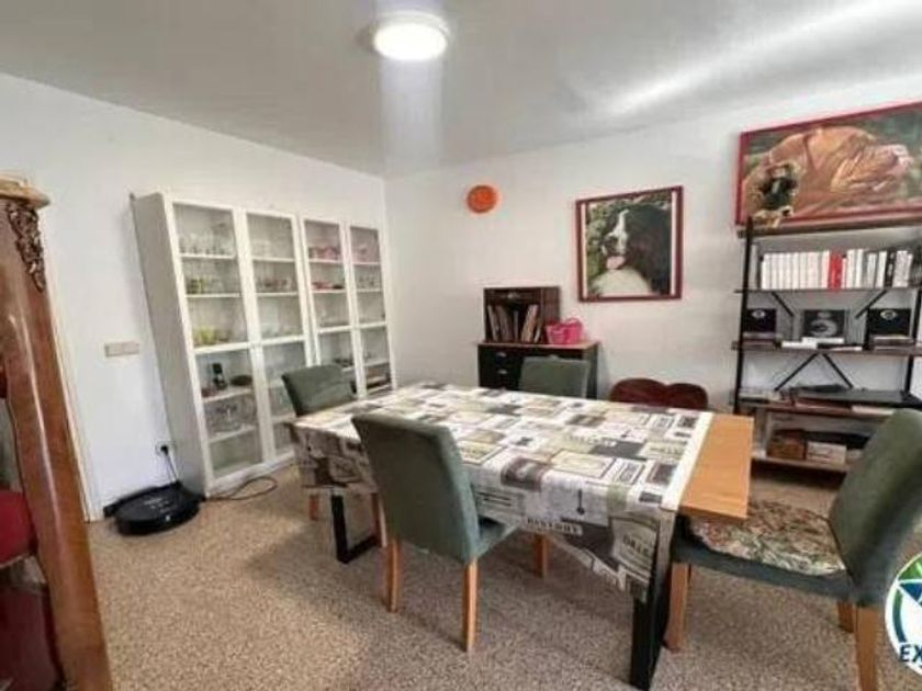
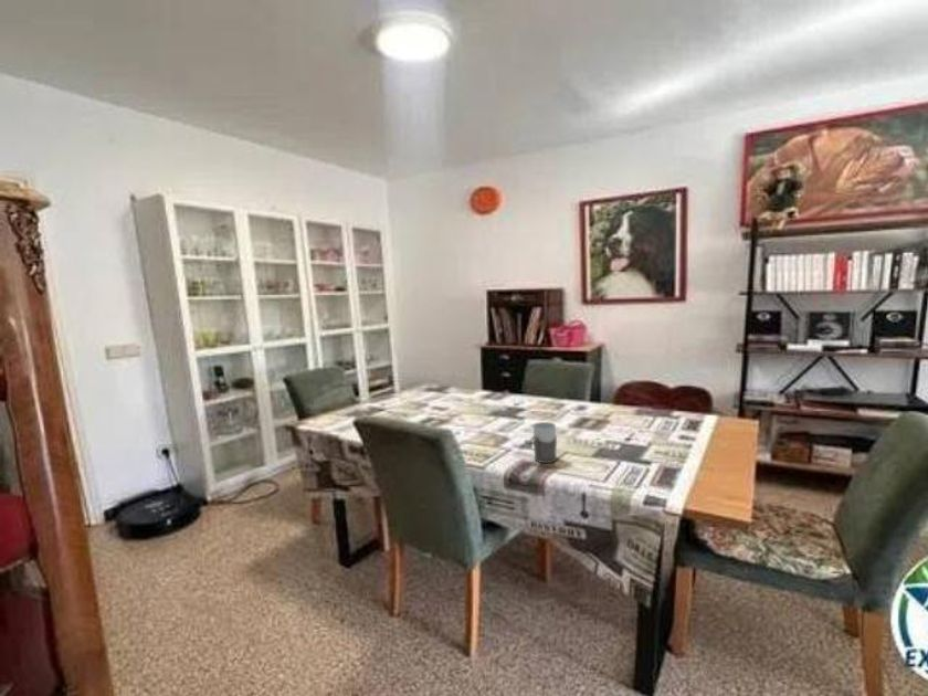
+ mug (540, 443)
